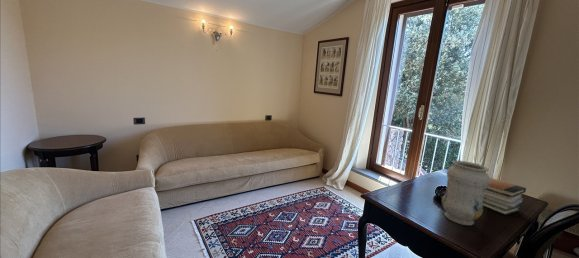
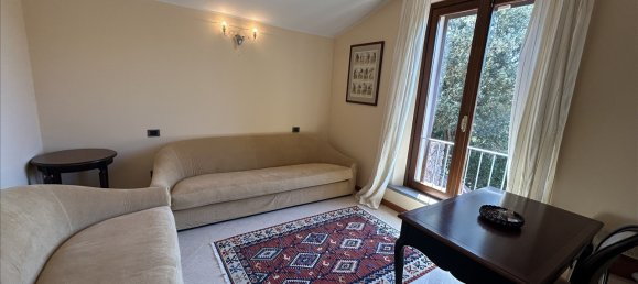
- vase (464, 192)
- book stack (488, 192)
